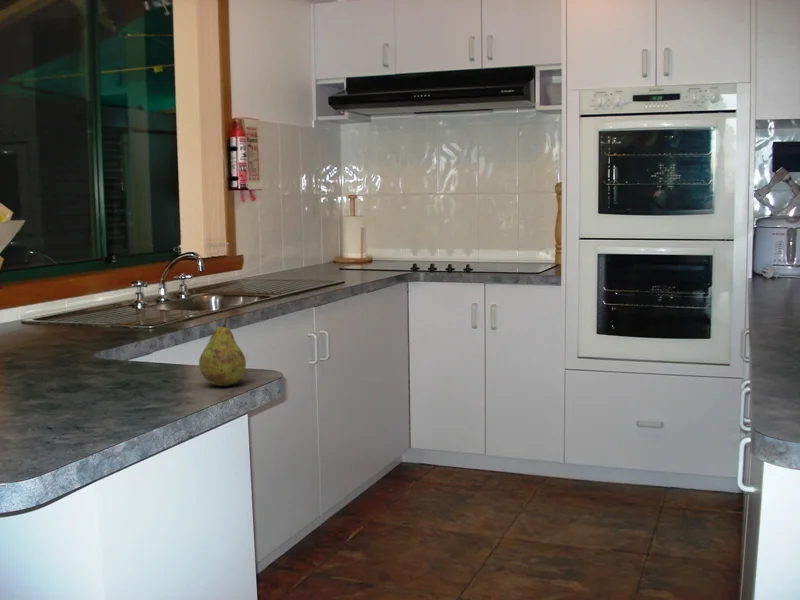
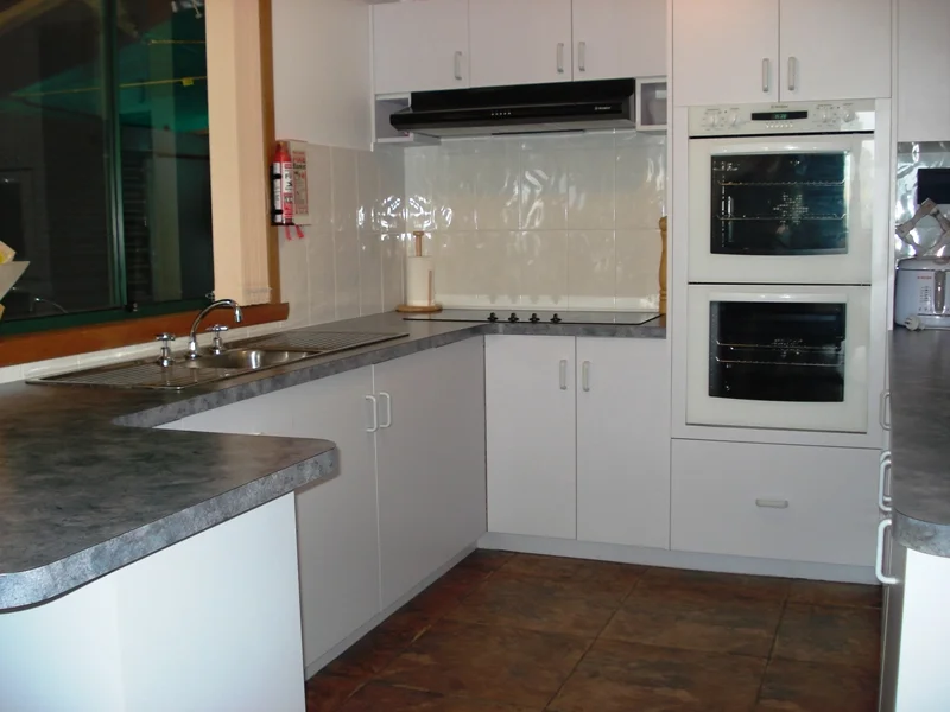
- fruit (222, 353)
